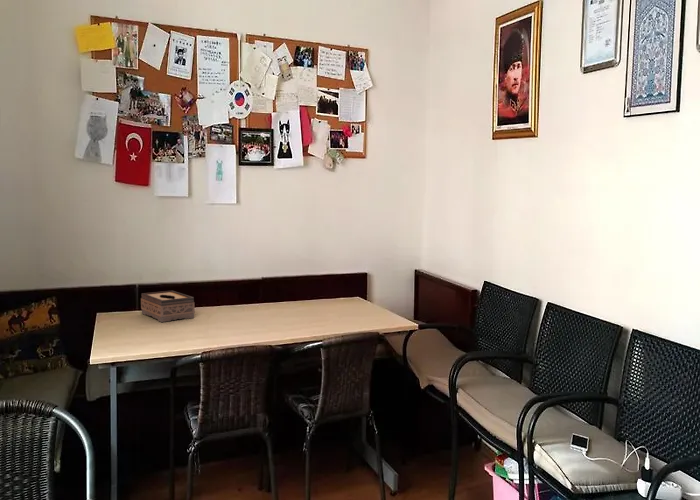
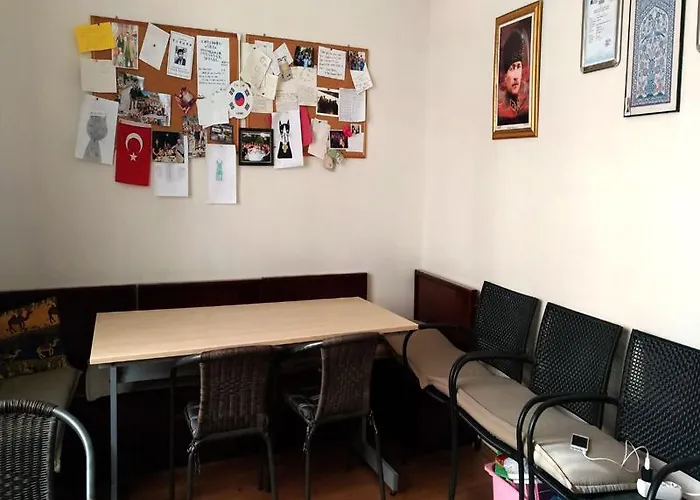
- tissue box (167, 305)
